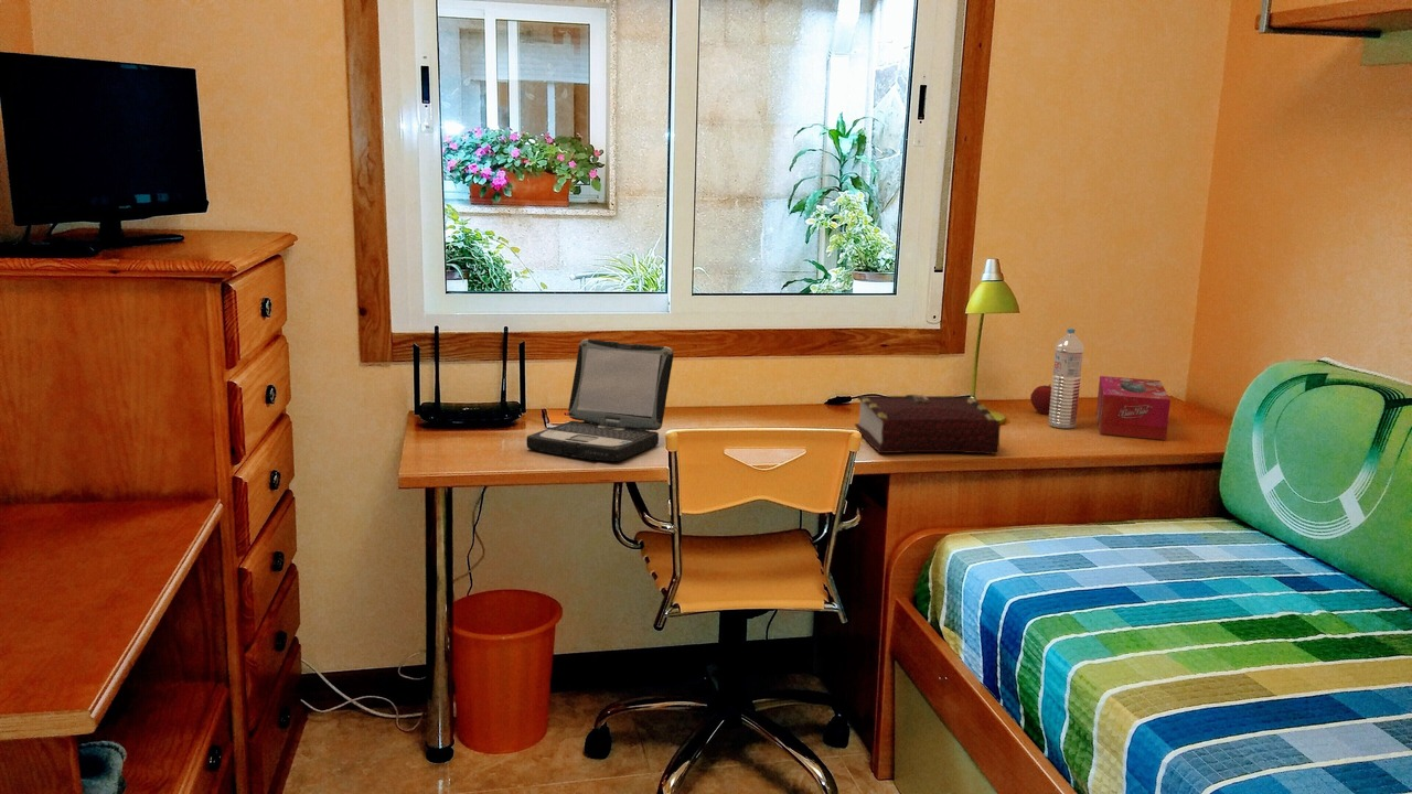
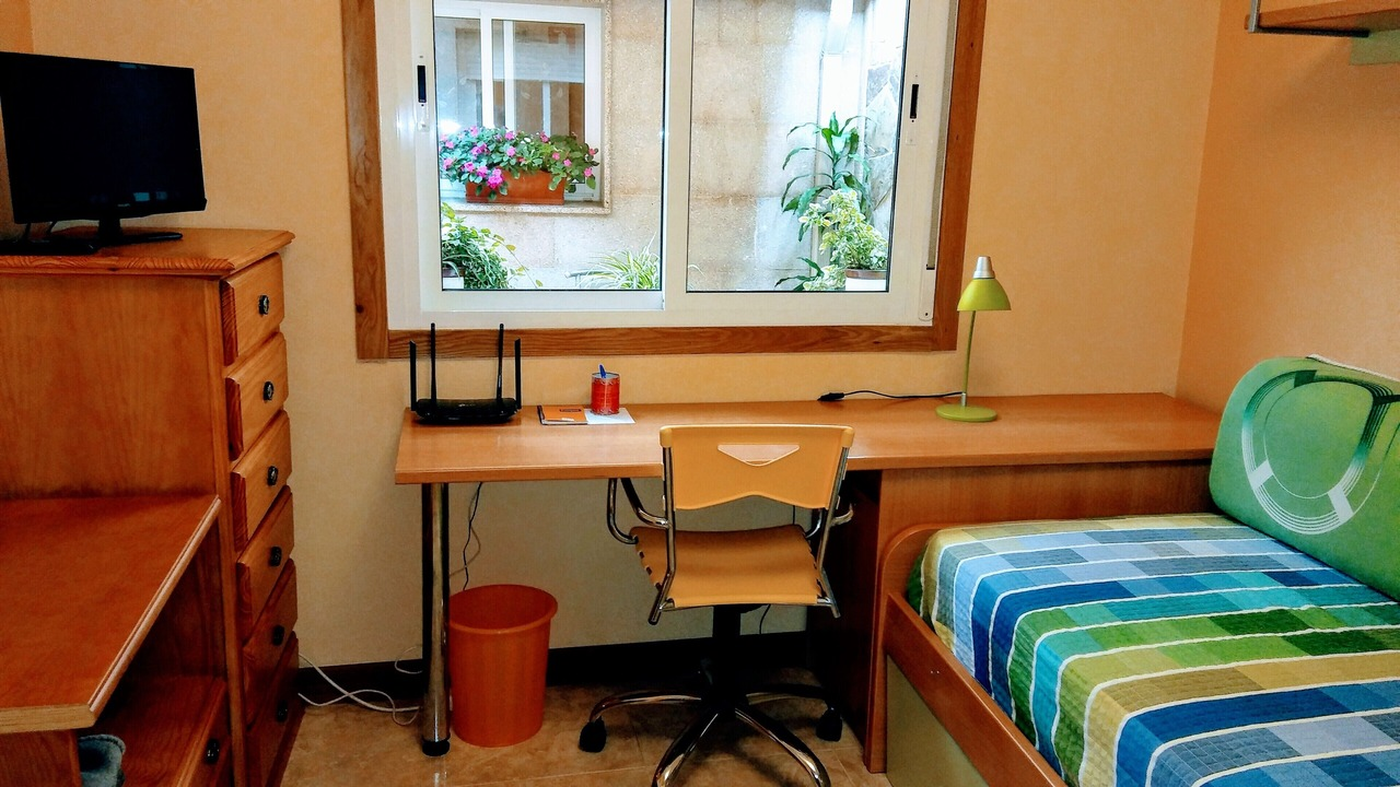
- tissue box (1131, 406)
- book (924, 421)
- apple (1046, 398)
- water bottle (1066, 377)
- laptop (600, 396)
